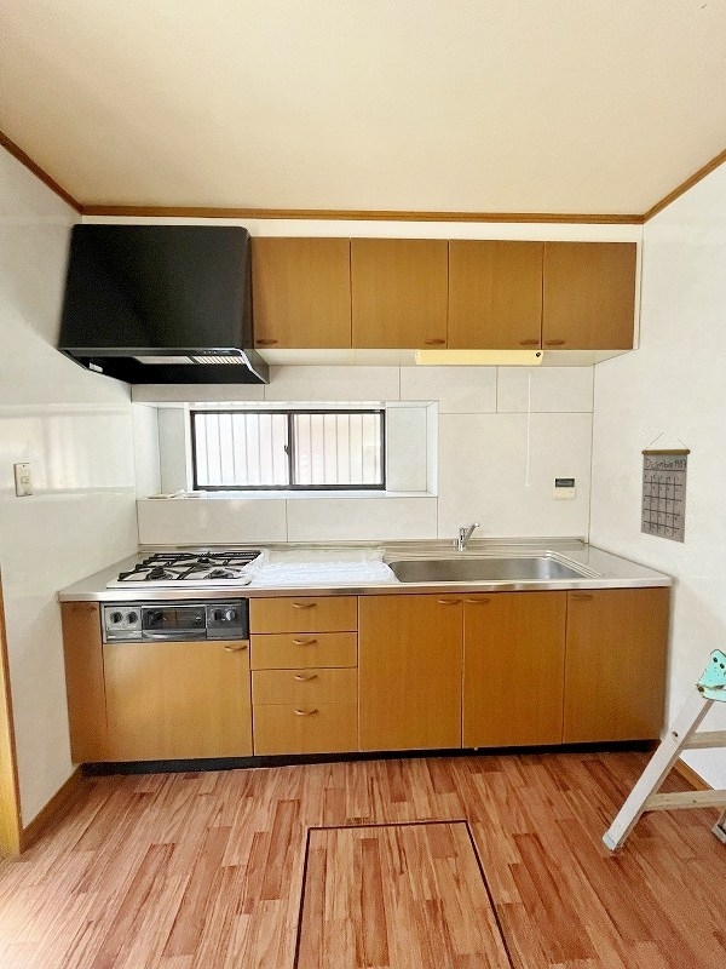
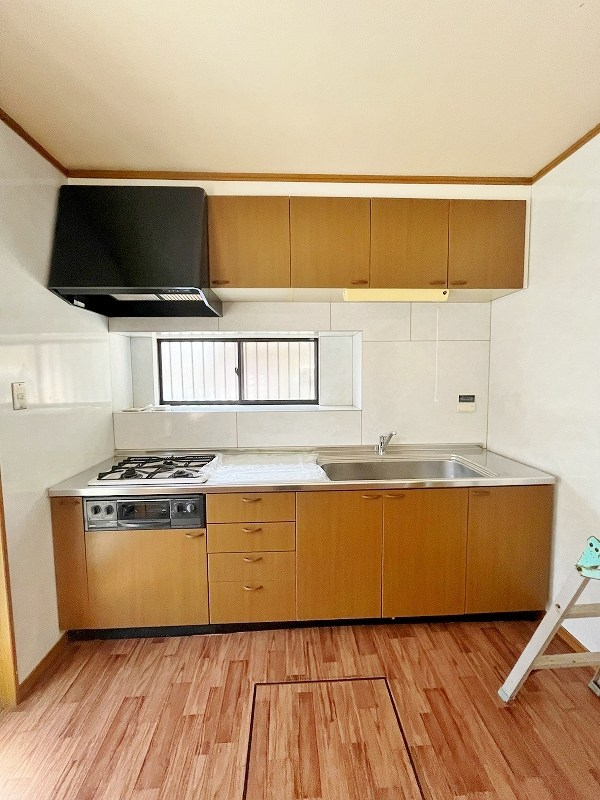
- calendar (663, 483)
